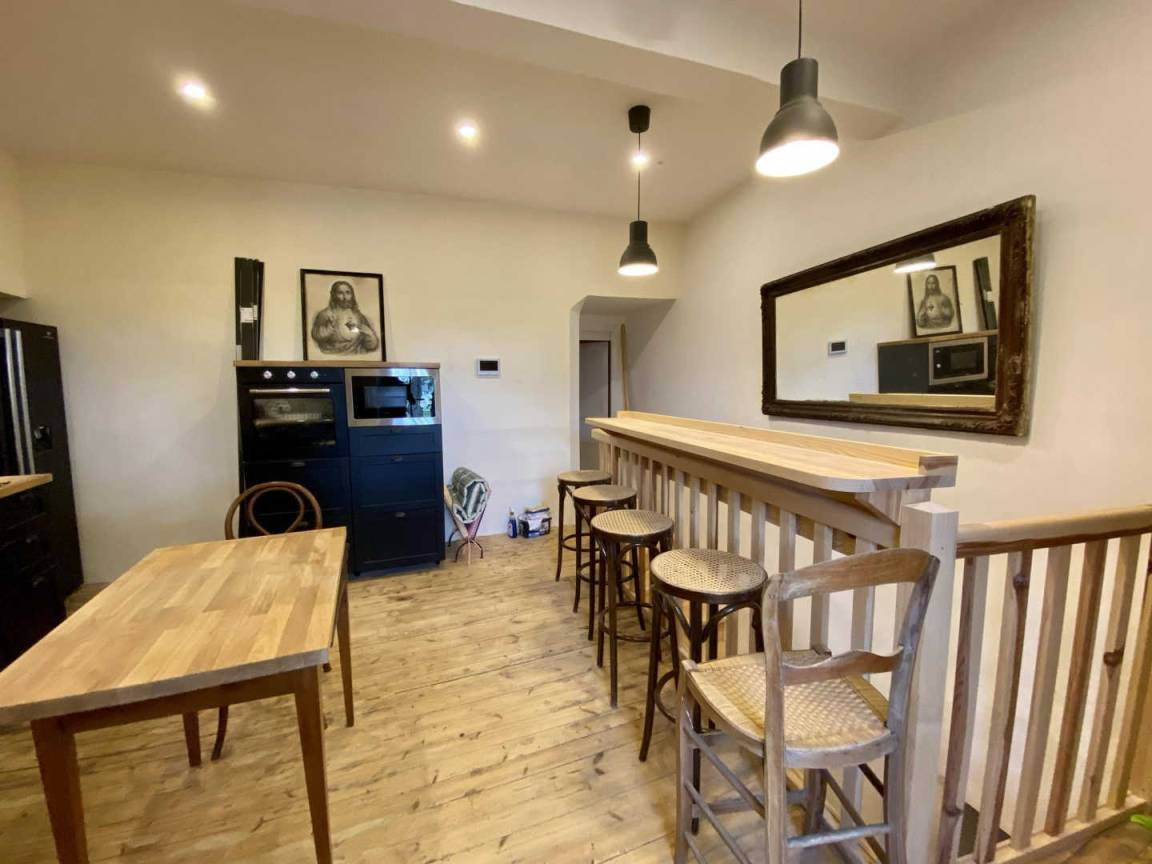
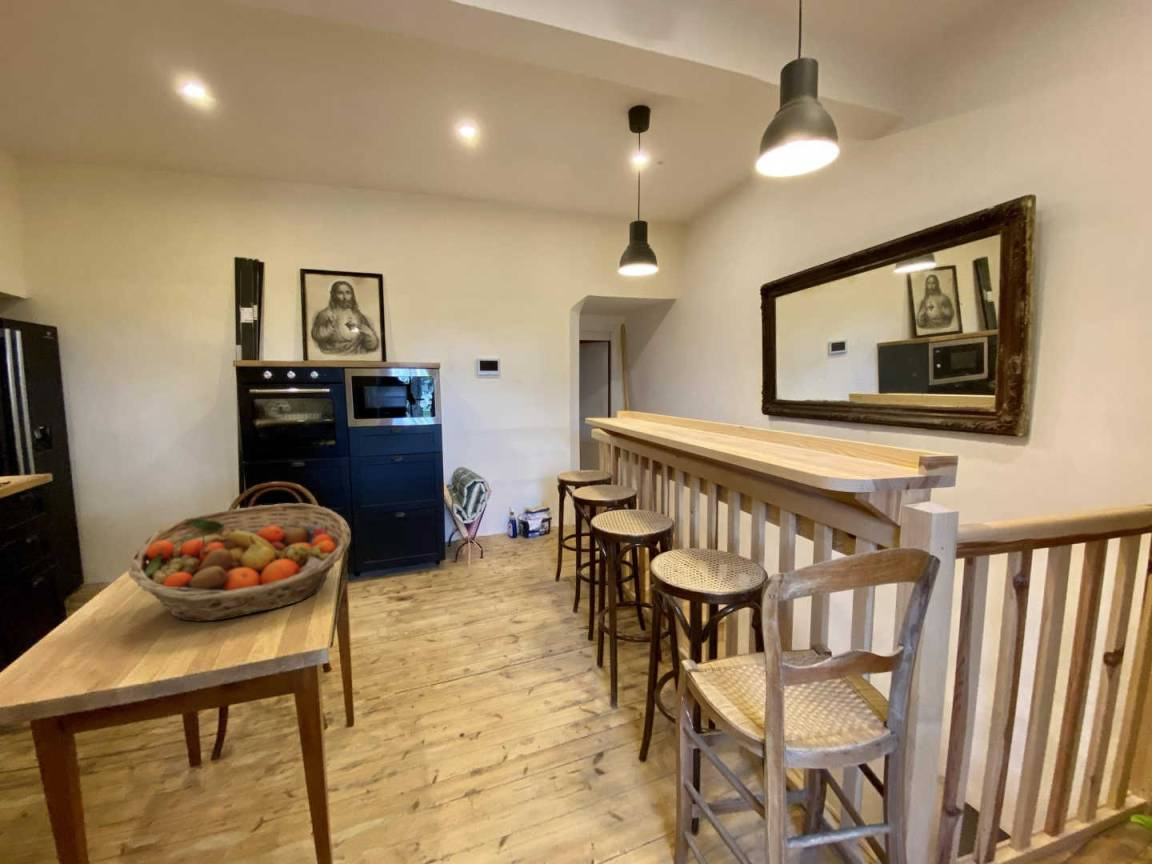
+ fruit basket (252, 556)
